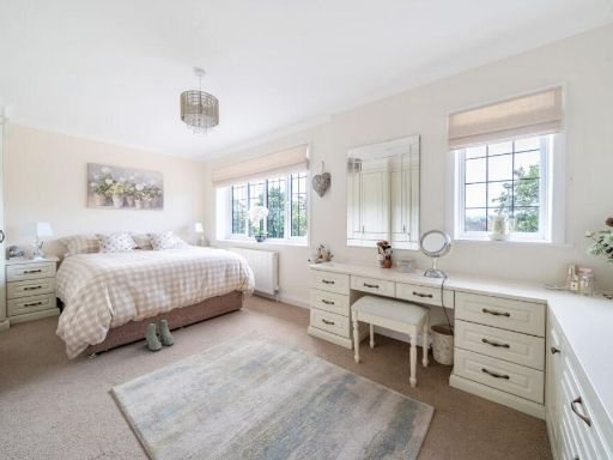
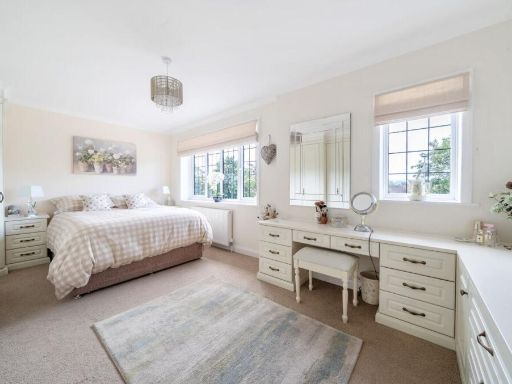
- boots (159, 333)
